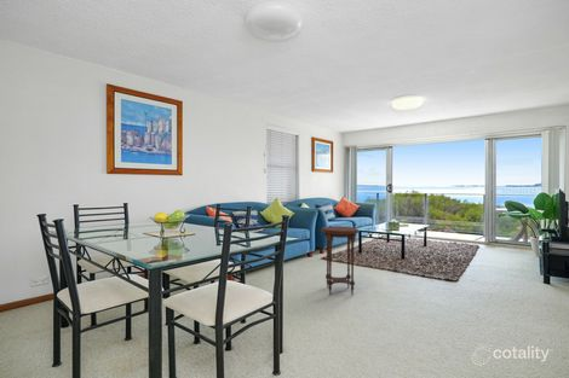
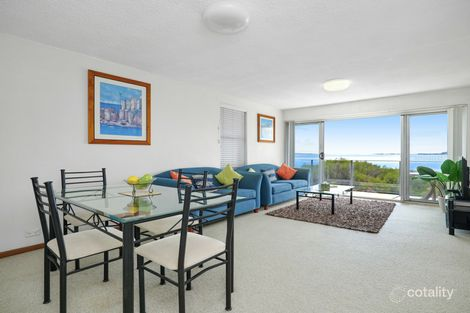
- side table (347, 260)
